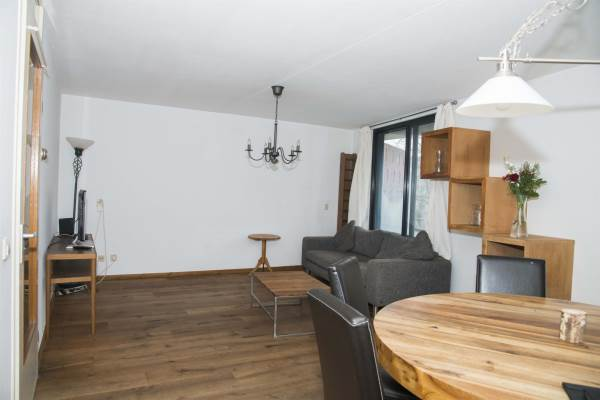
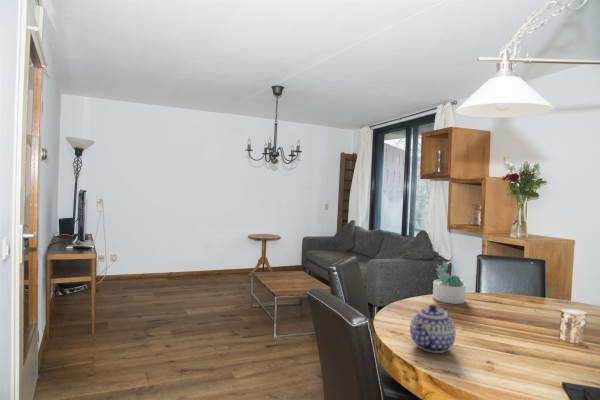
+ teapot (432, 325)
+ succulent plant (450, 280)
